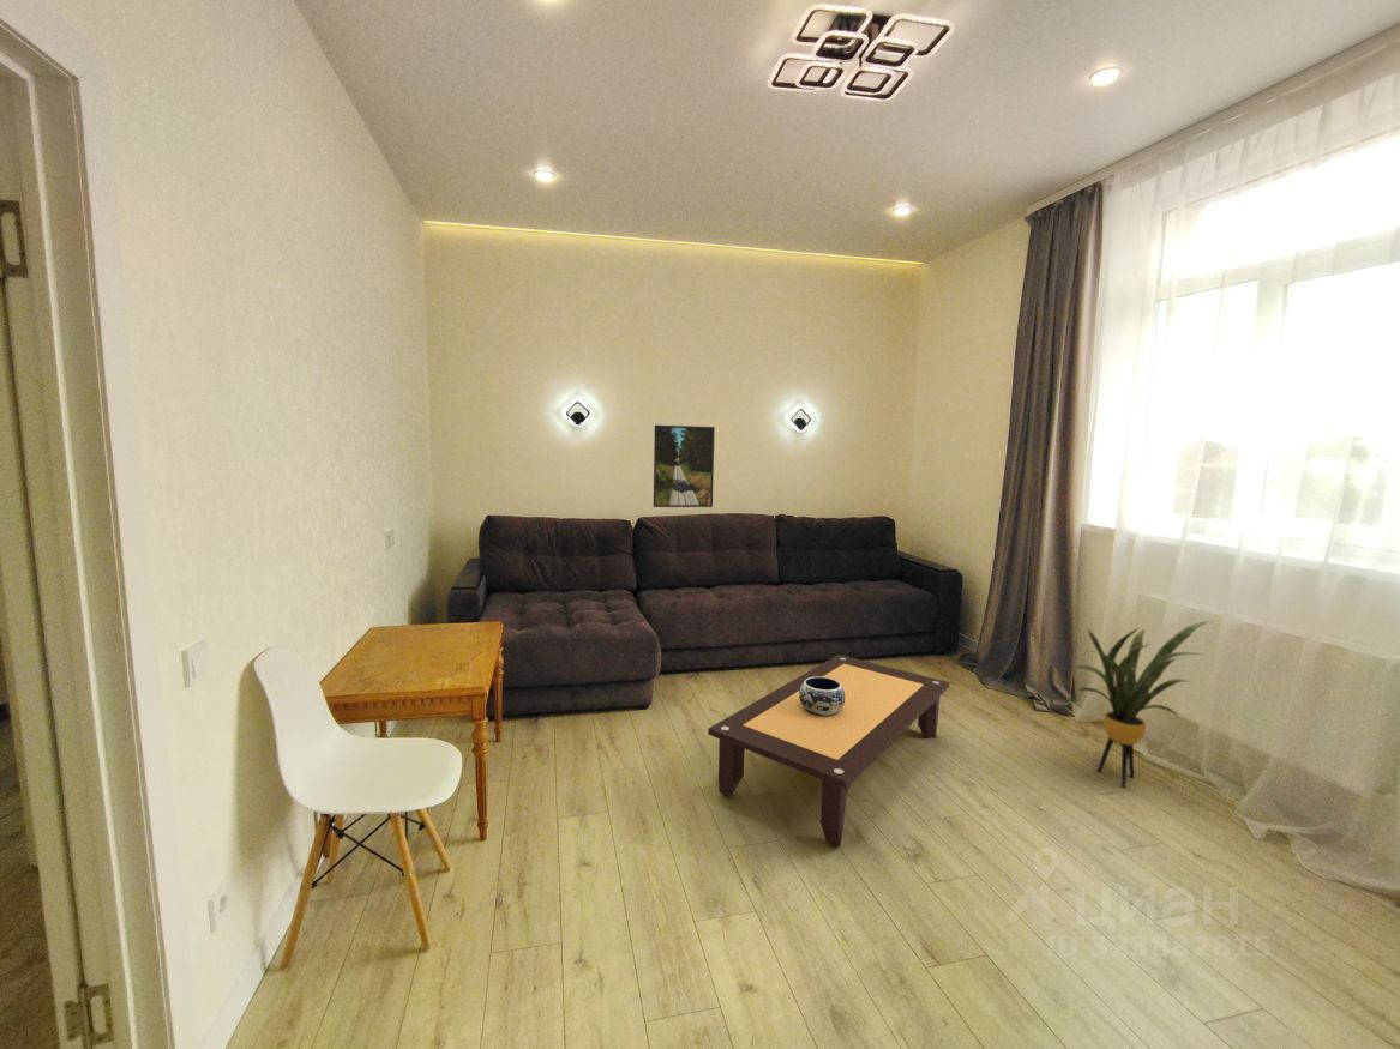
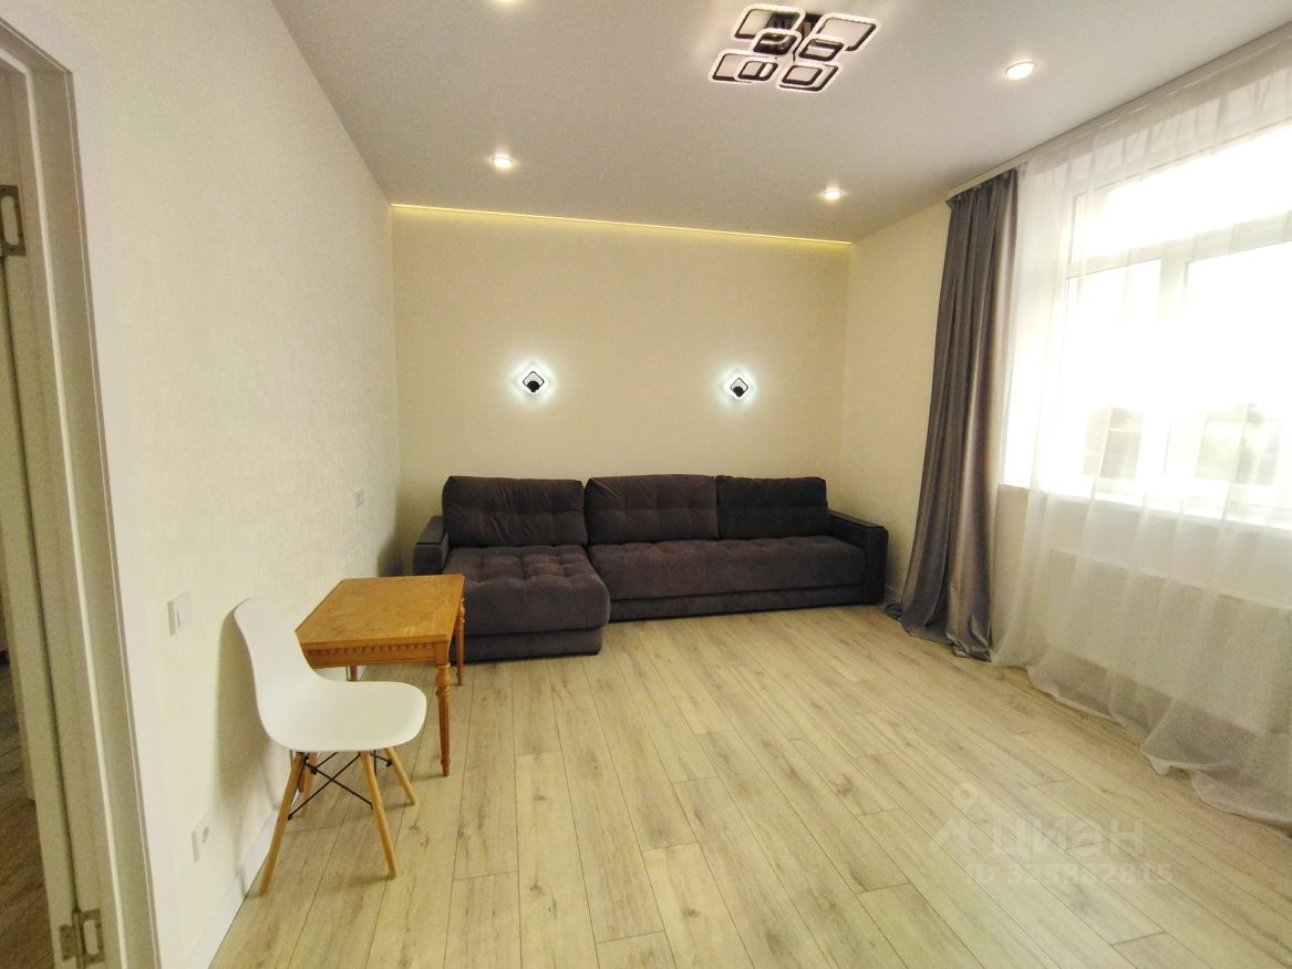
- decorative bowl (822, 695)
- house plant (1140, 704)
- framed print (684, 466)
- coffee table (839, 733)
